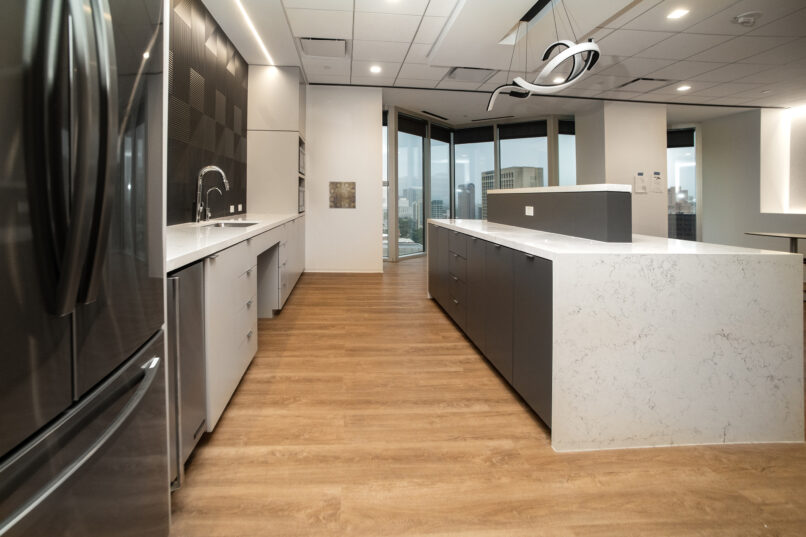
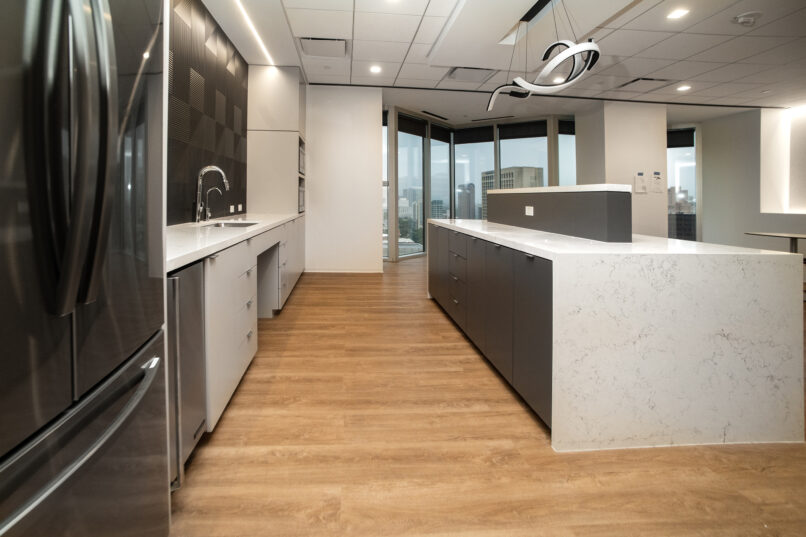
- wall art (342, 195)
